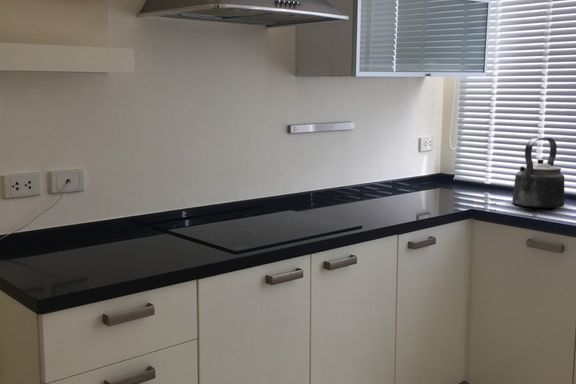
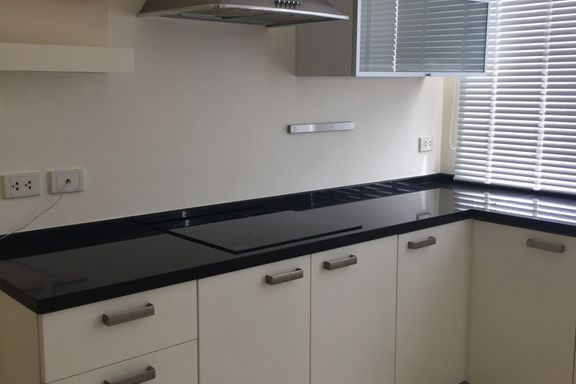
- kettle (537, 171)
